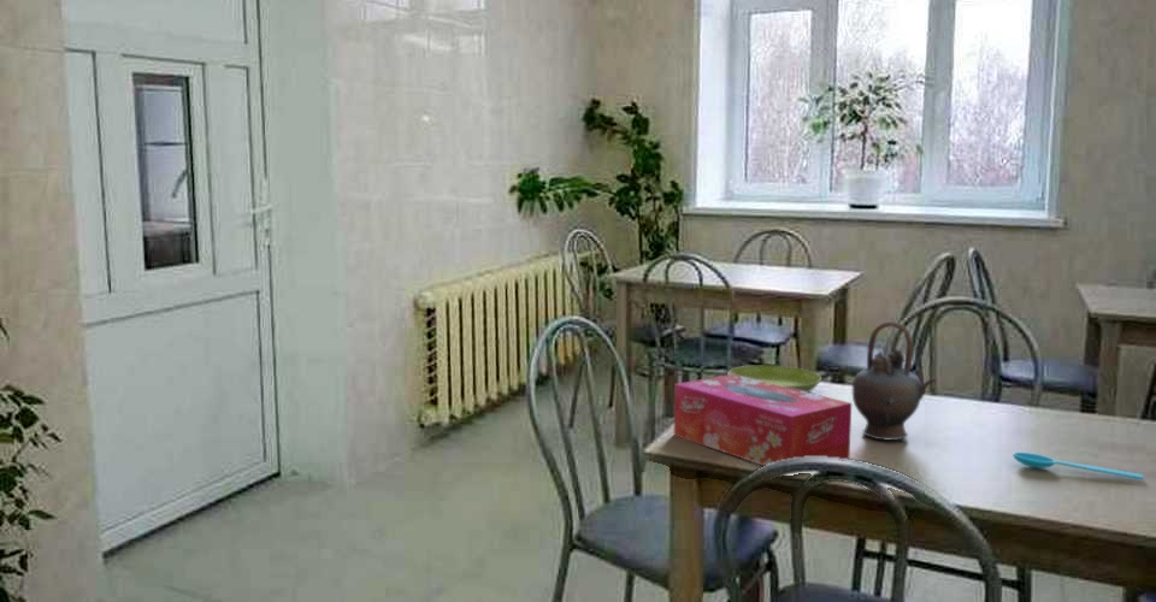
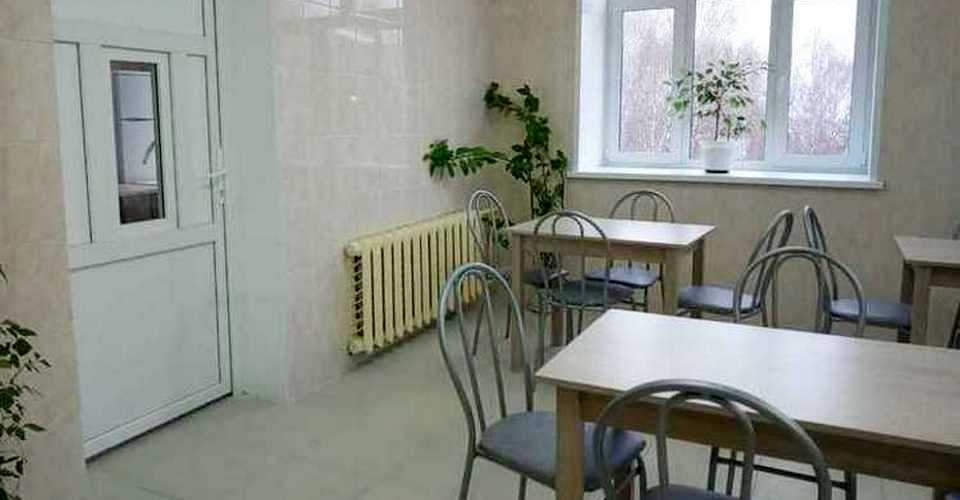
- teapot (893, 380)
- saucer (773, 382)
- tissue box (759, 419)
- spoon (1075, 465)
